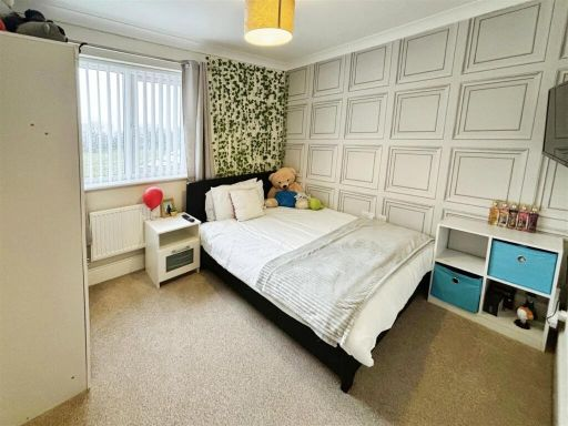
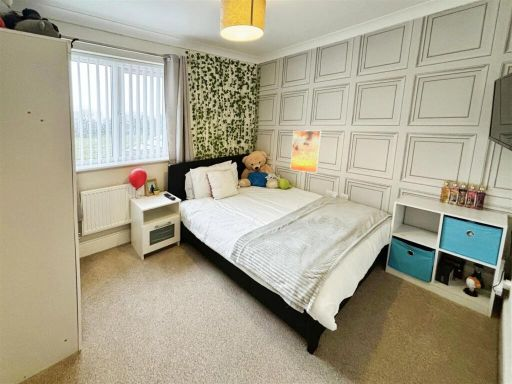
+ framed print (305, 151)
